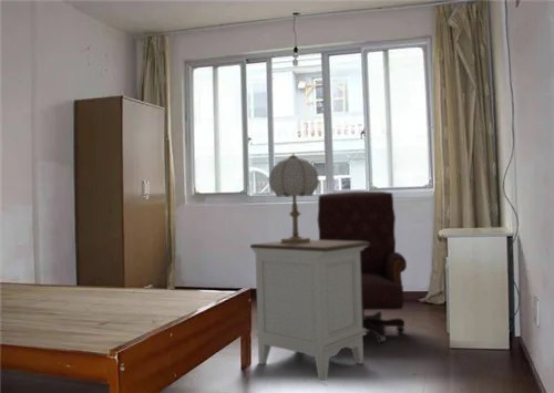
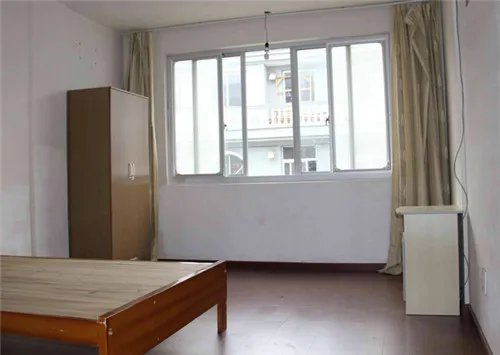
- table lamp (294, 197)
- office chair (360, 261)
- nightstand (310, 302)
